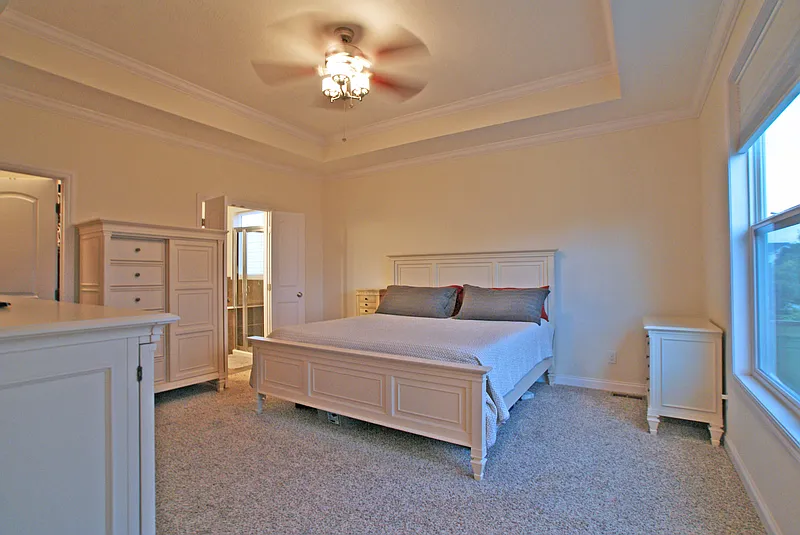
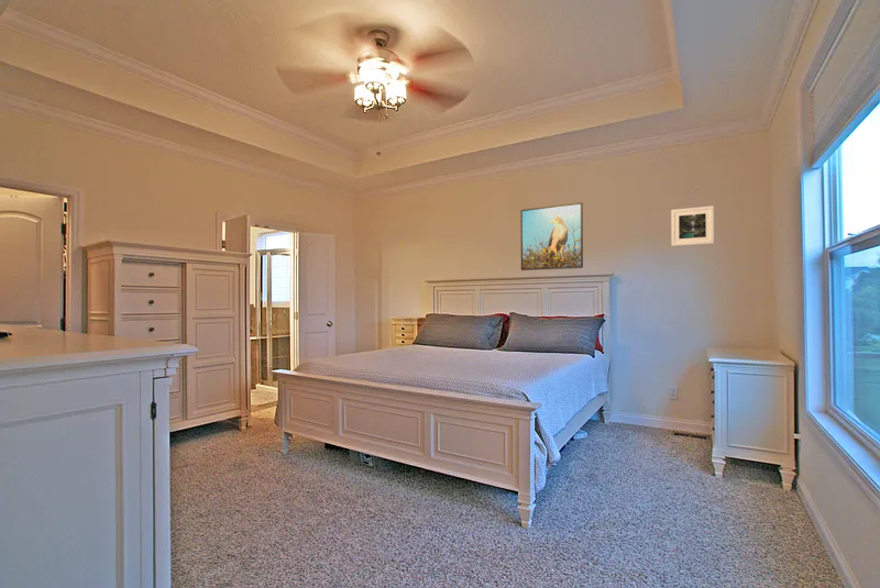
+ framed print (550, 237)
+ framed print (692, 226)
